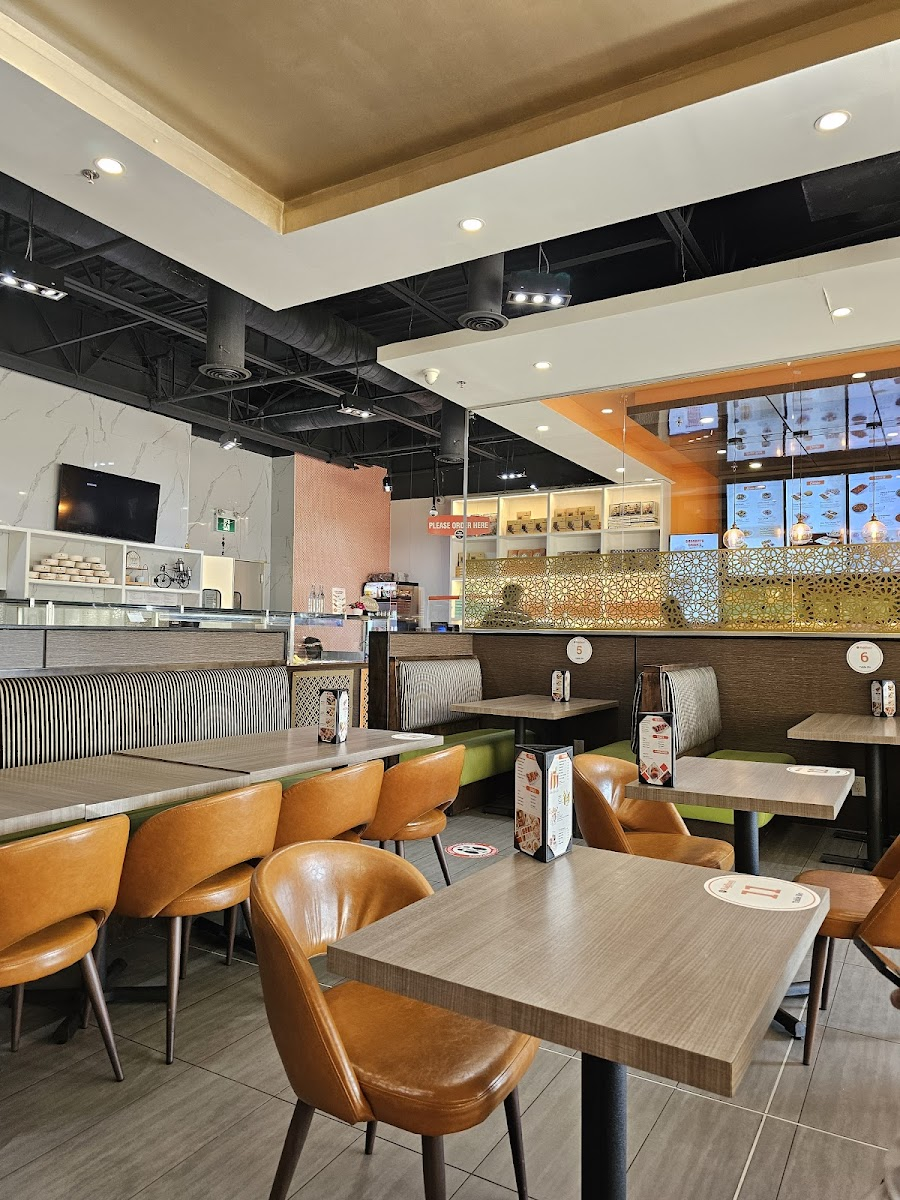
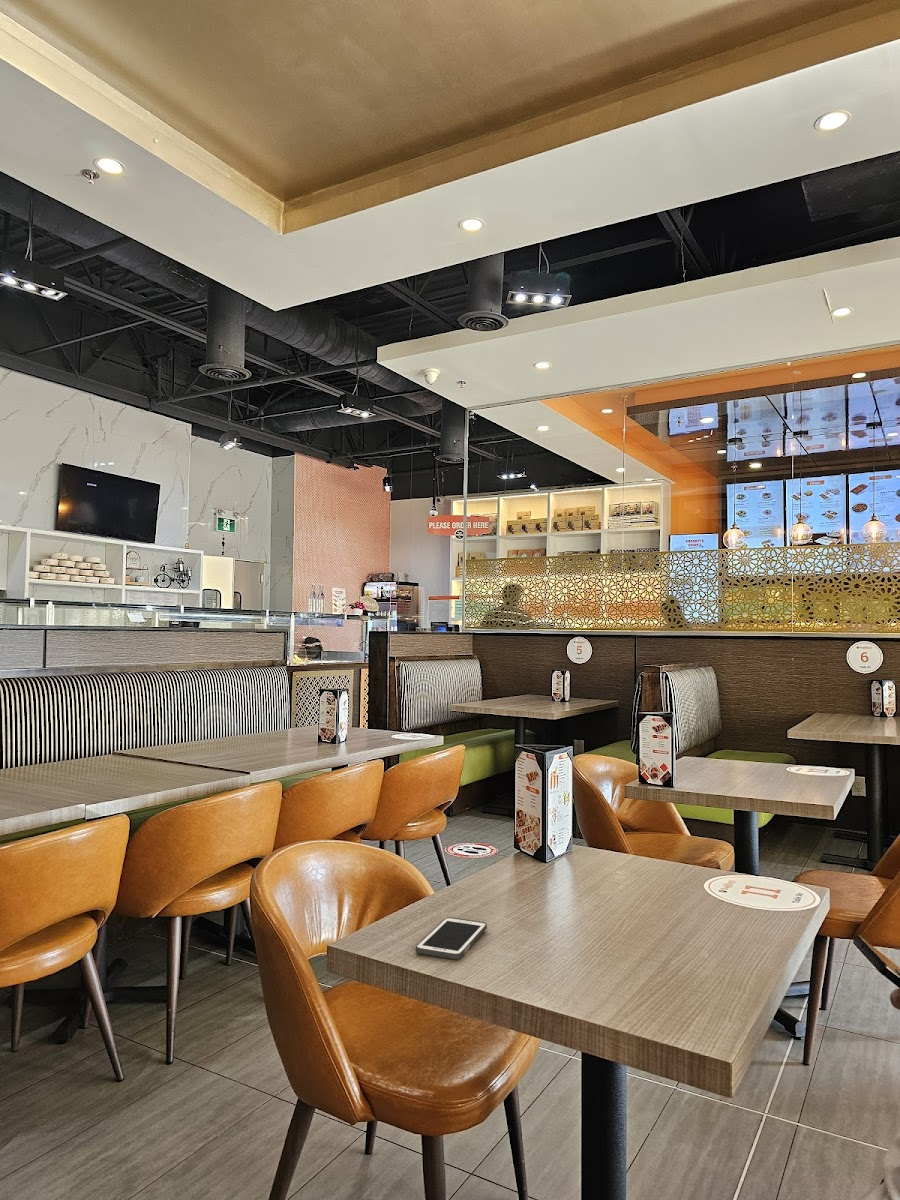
+ cell phone (452, 937)
